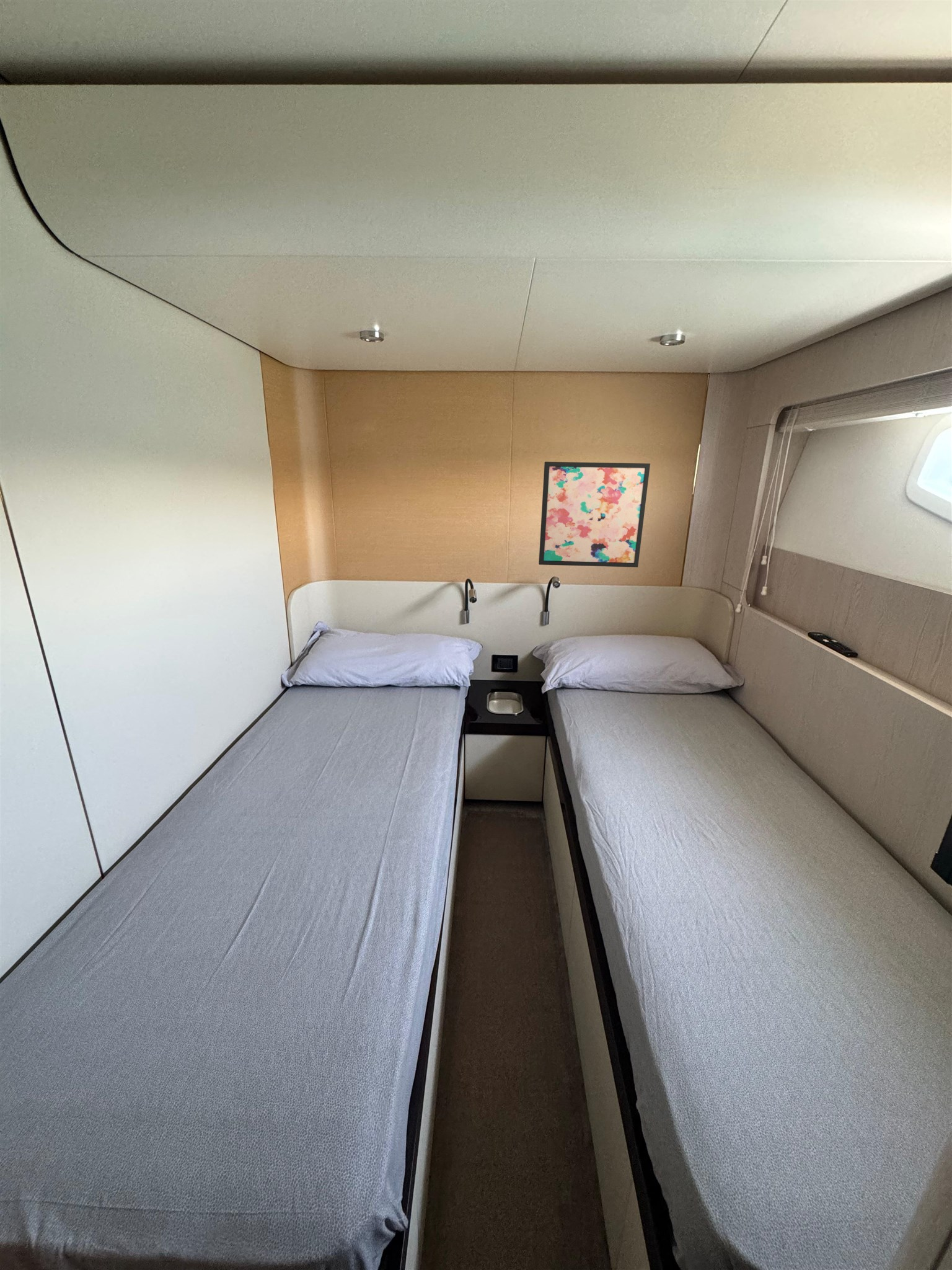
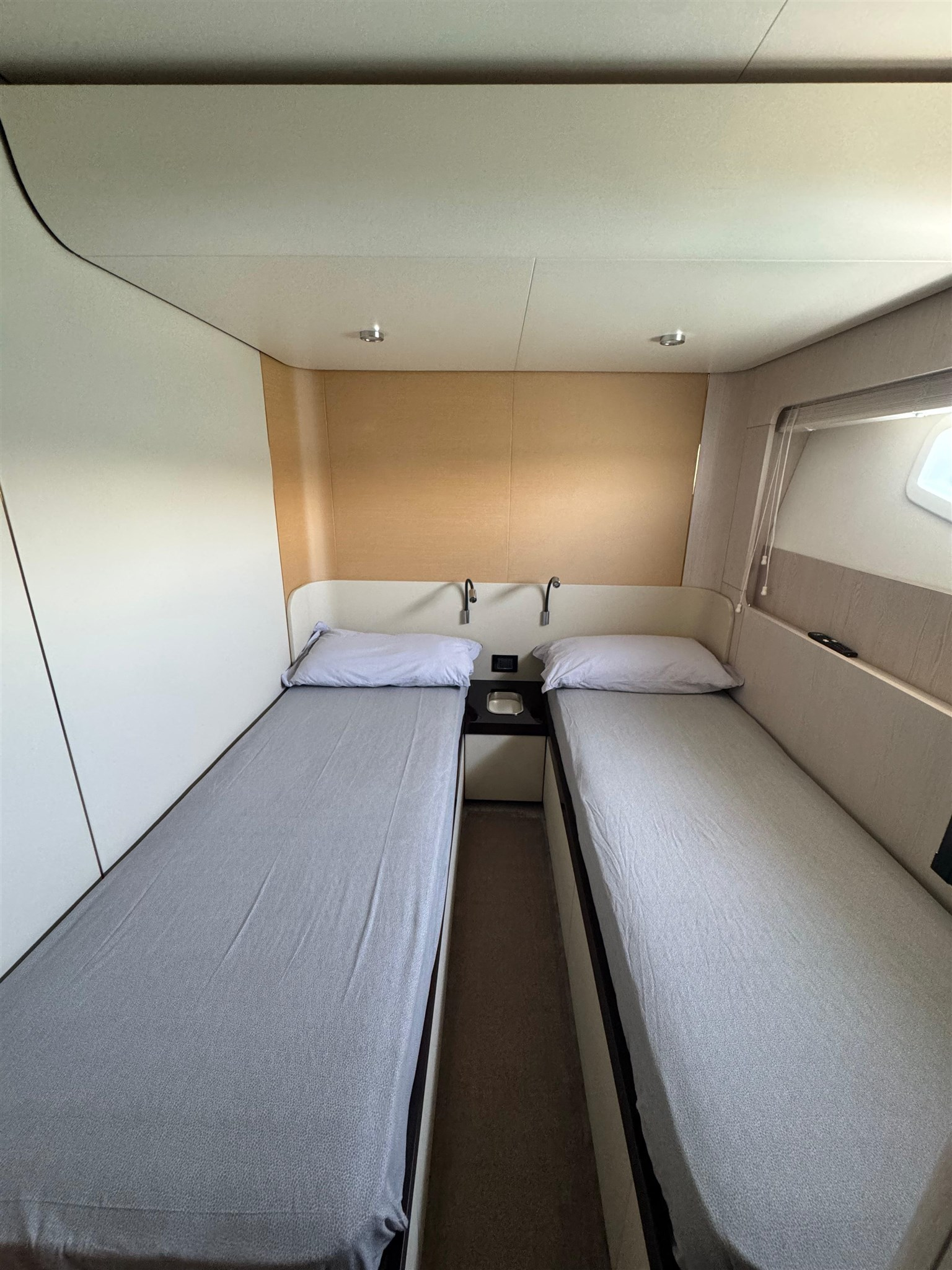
- wall art (592, 515)
